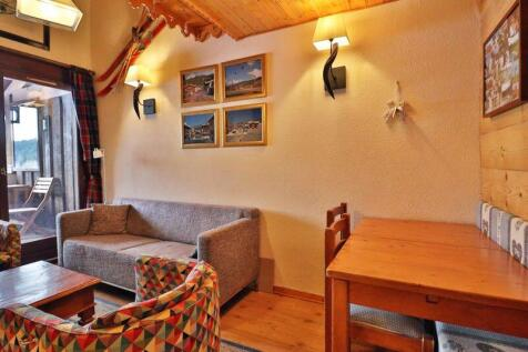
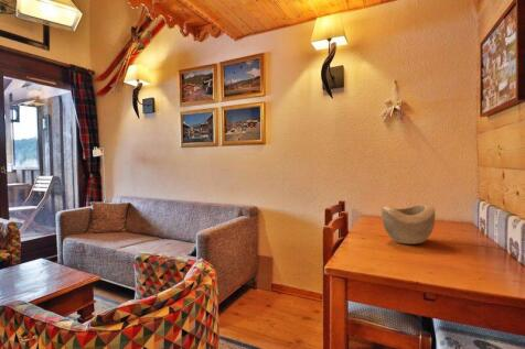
+ decorative bowl (407, 223)
